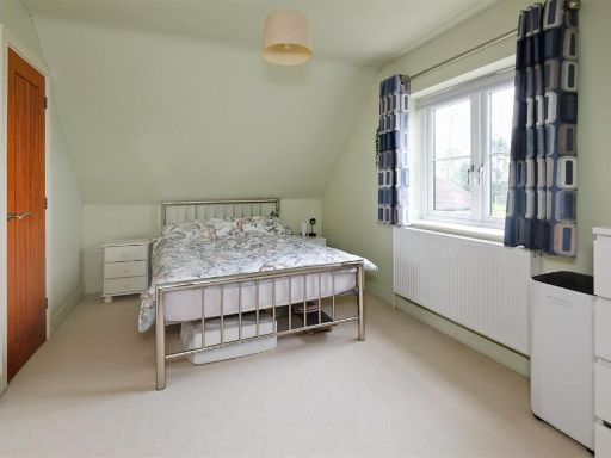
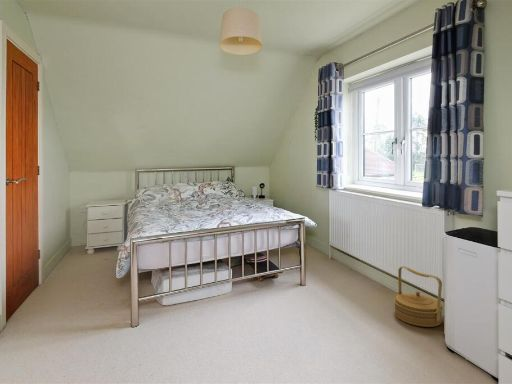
+ basket (417, 294)
